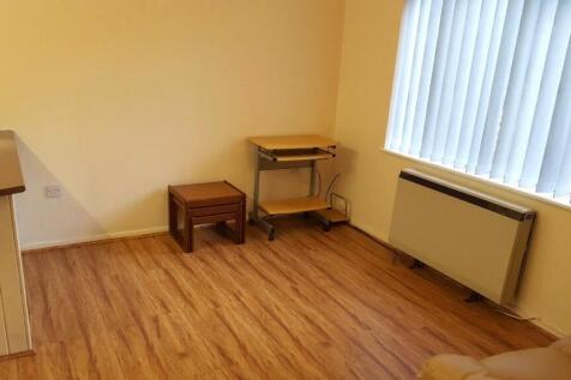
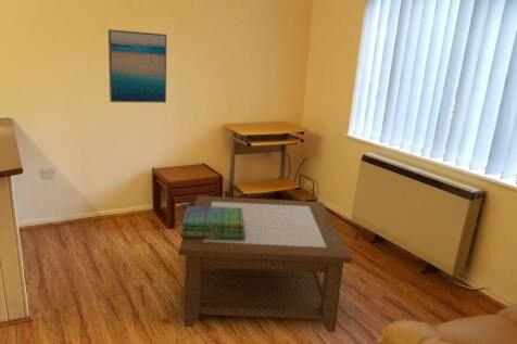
+ stack of books (213, 221)
+ coffee table (260, 256)
+ wall art (138, 67)
